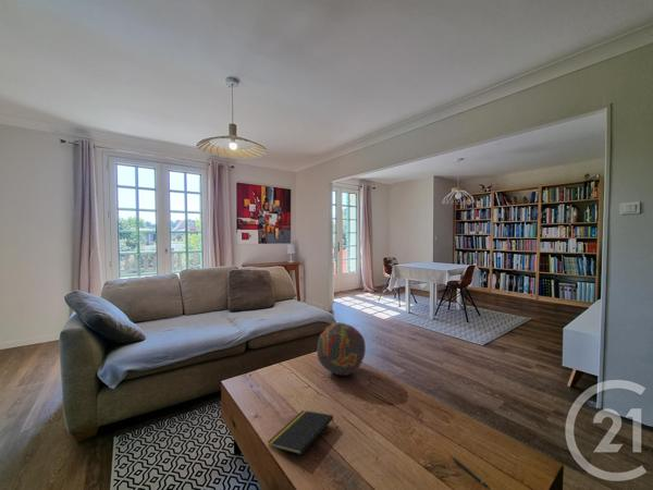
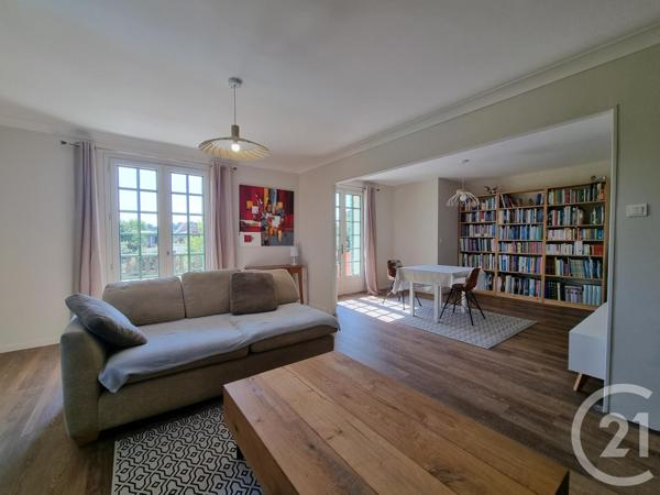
- notepad (301, 429)
- pen (469, 471)
- decorative orb (341, 347)
